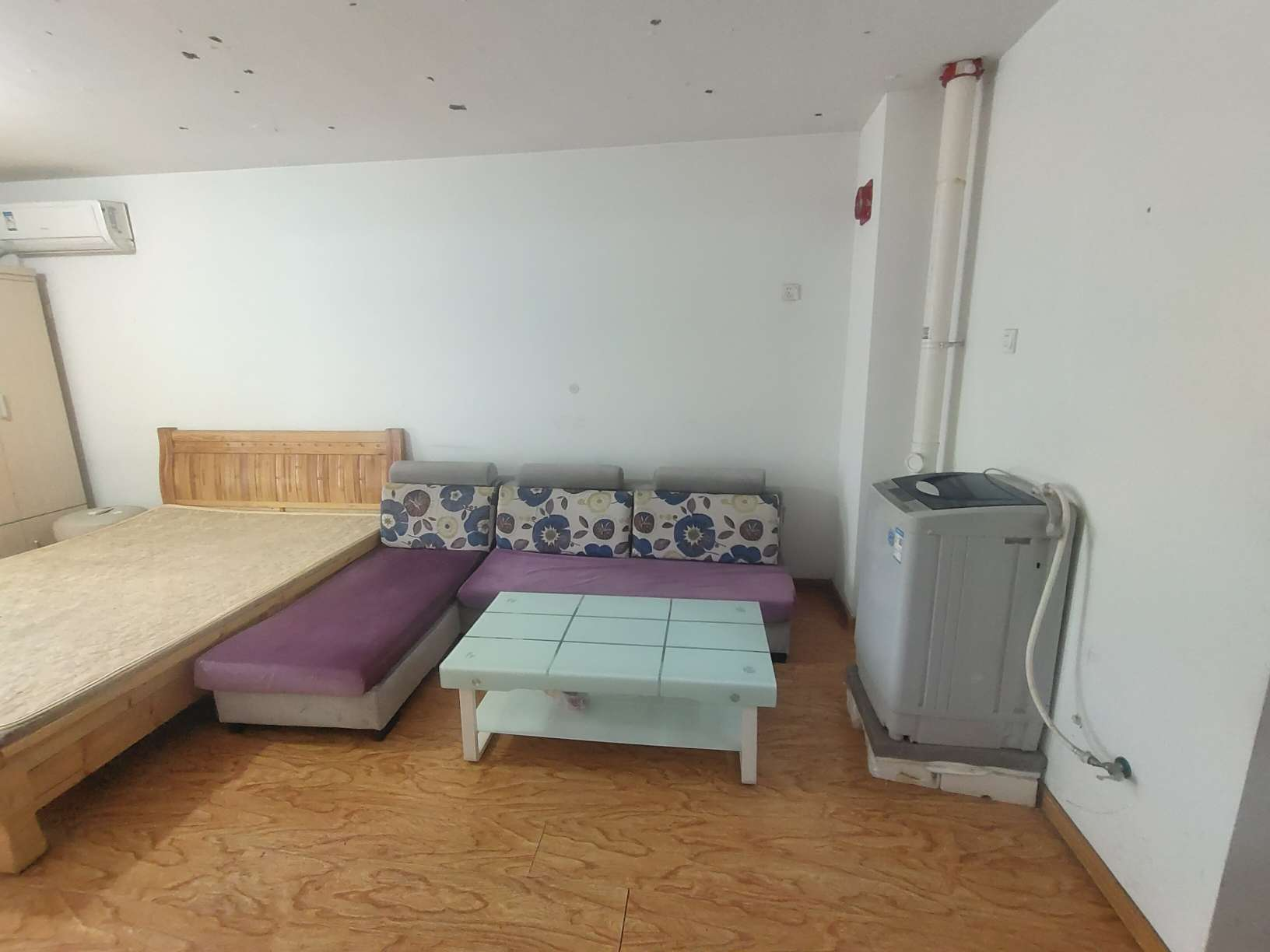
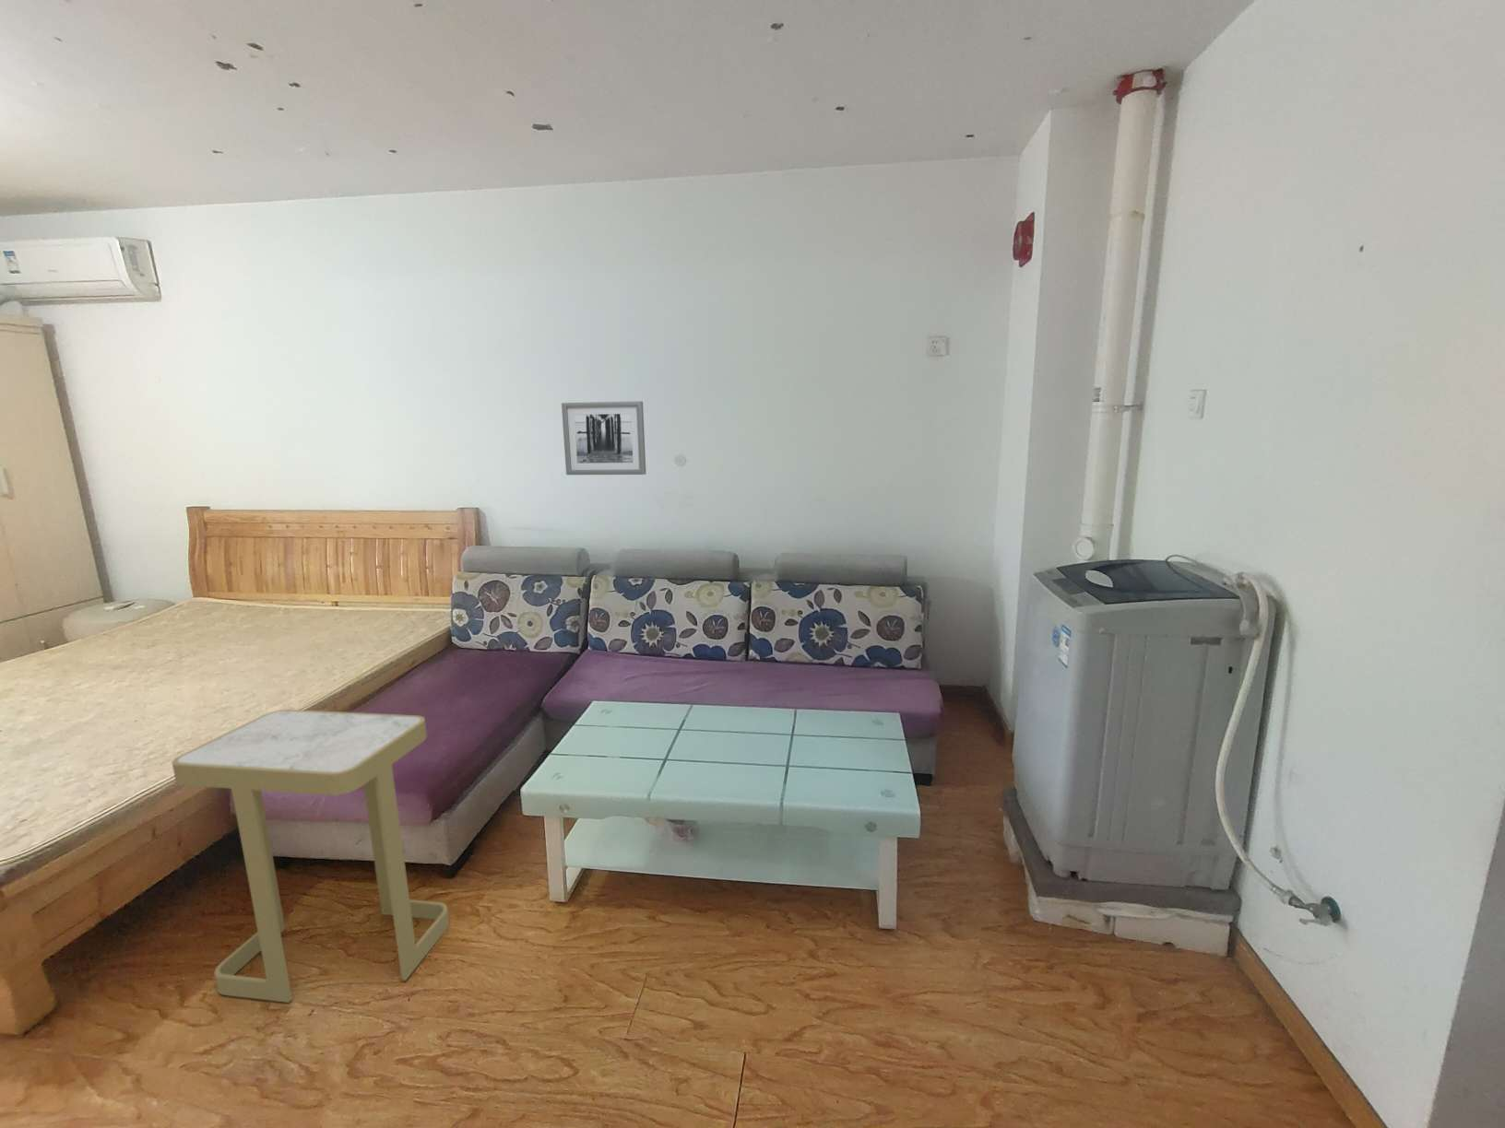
+ side table (372, 845)
+ wall art (603, 438)
